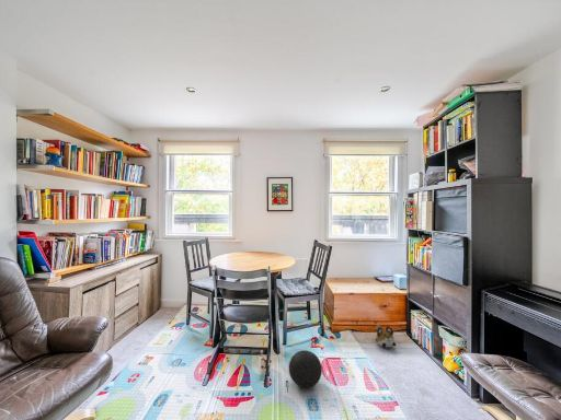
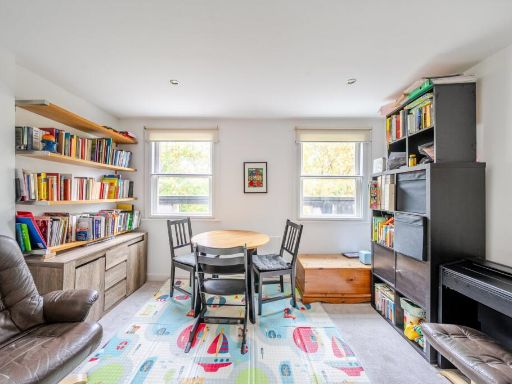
- plush toy (382, 334)
- ball (305, 369)
